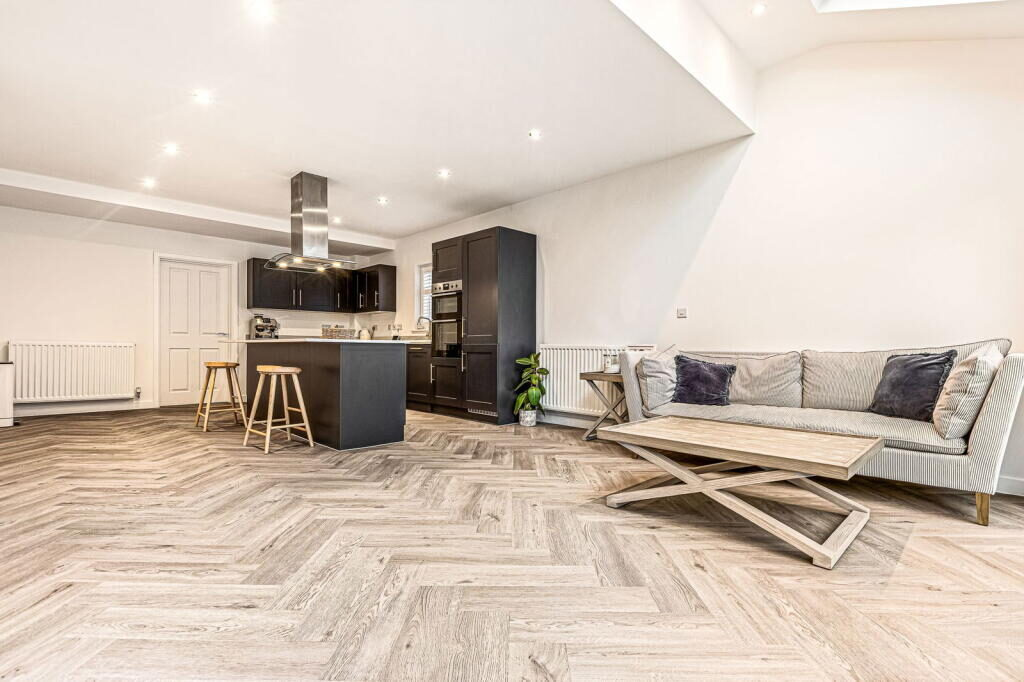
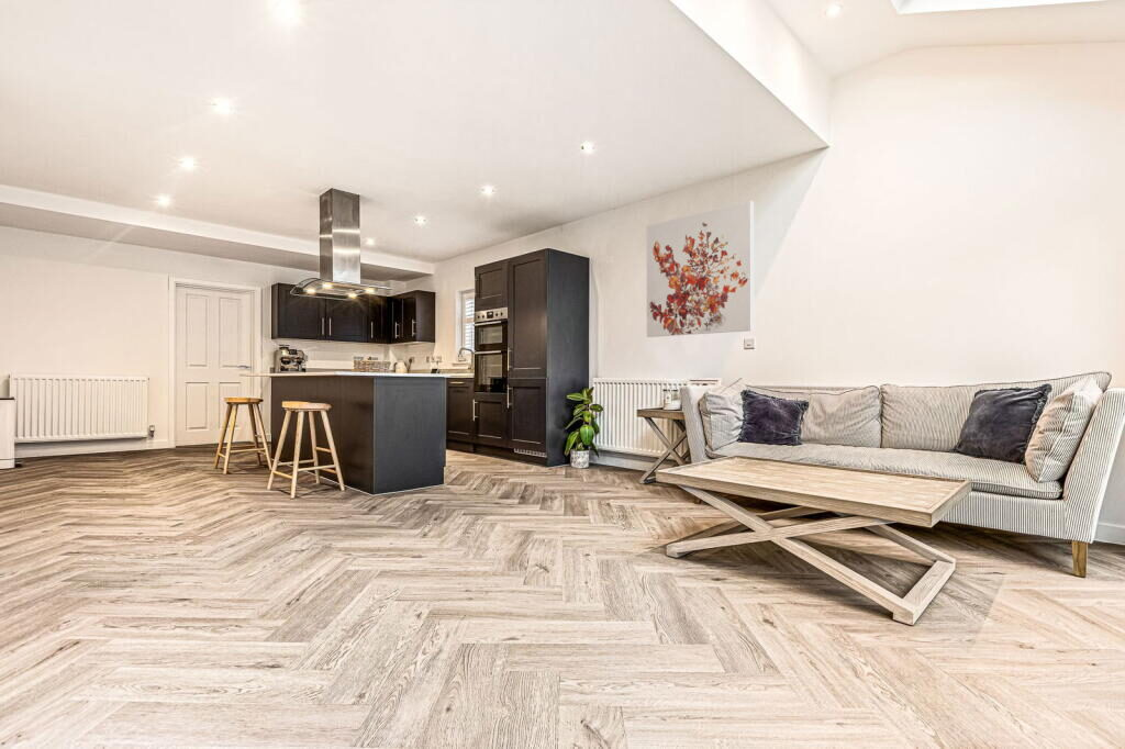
+ wall art (695, 273)
